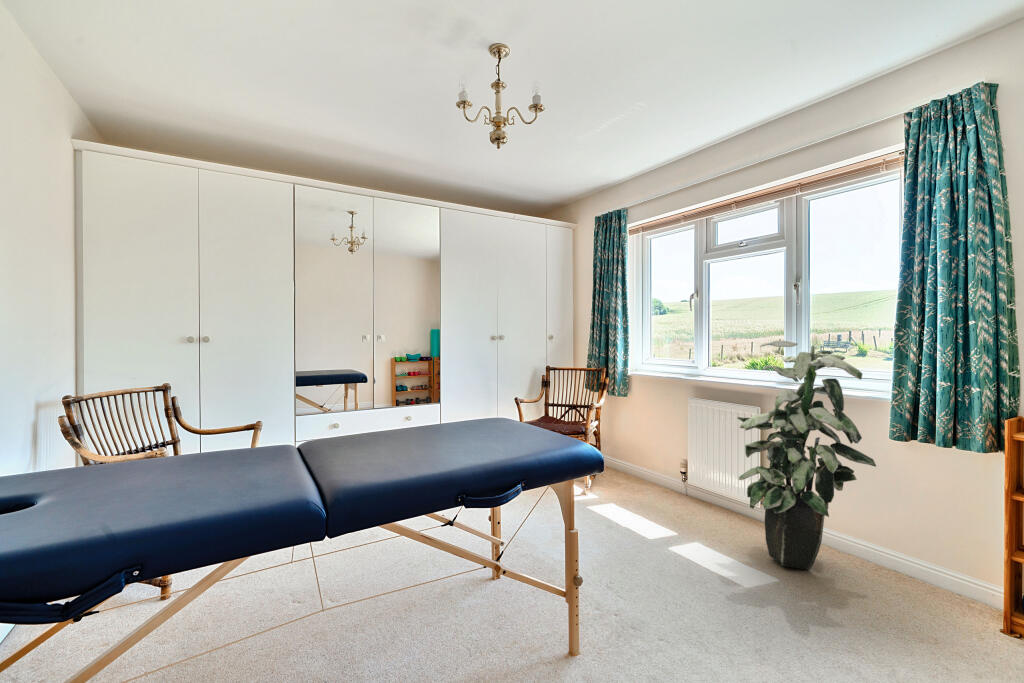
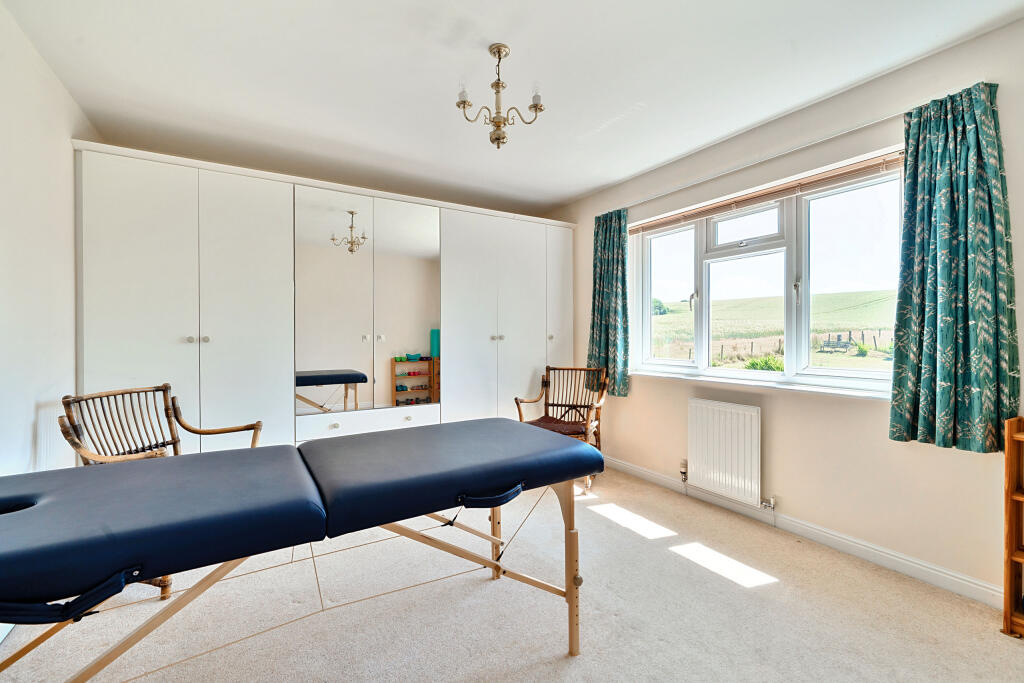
- indoor plant (794, 450)
